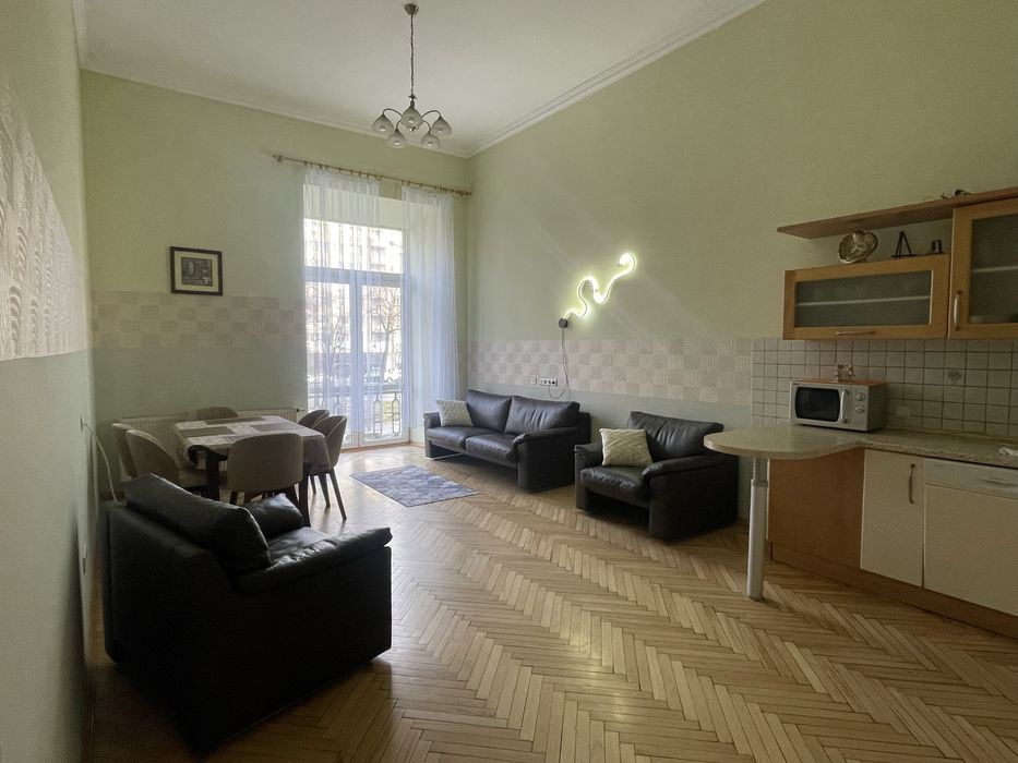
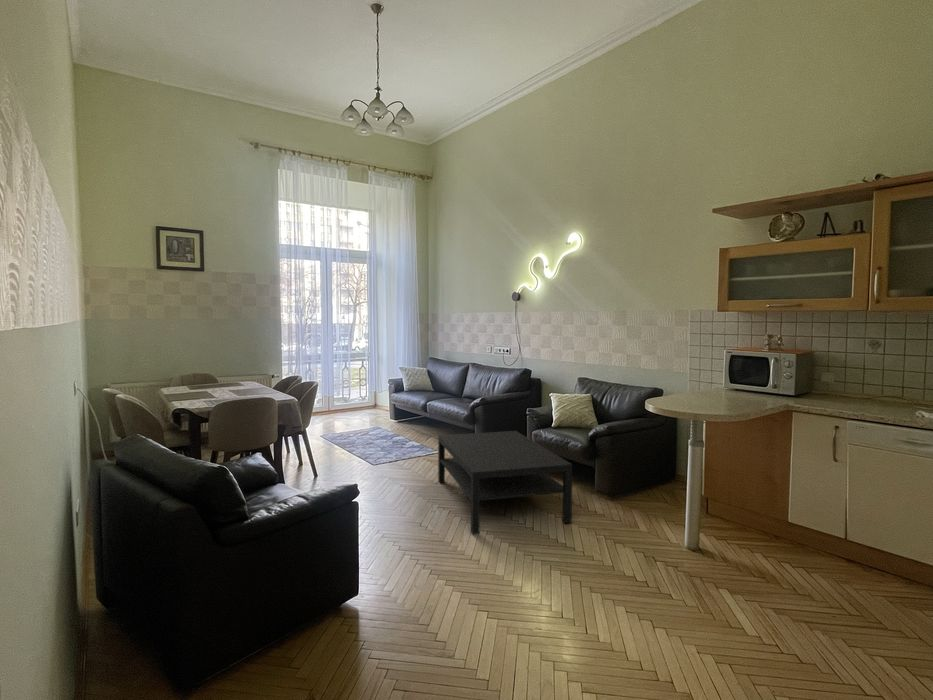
+ coffee table (497, 474)
